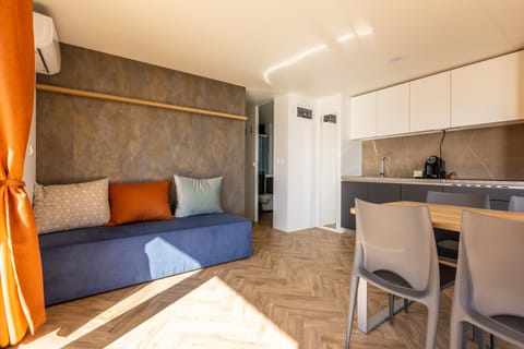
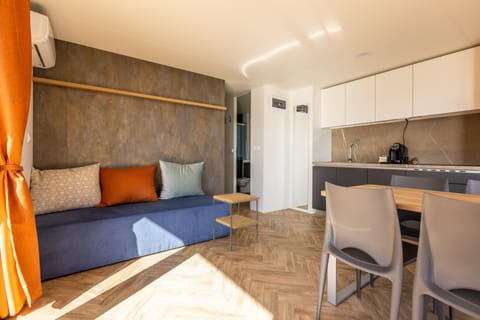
+ side table (236, 219)
